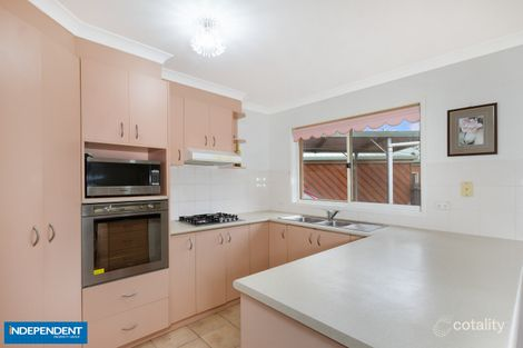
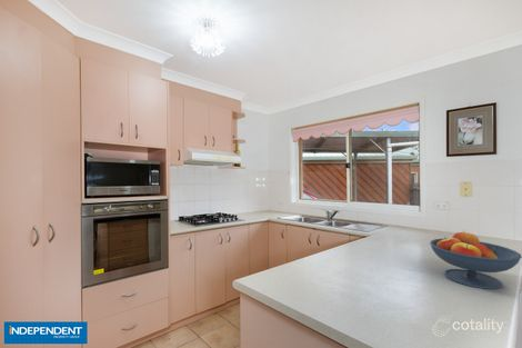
+ fruit bowl (471, 257)
